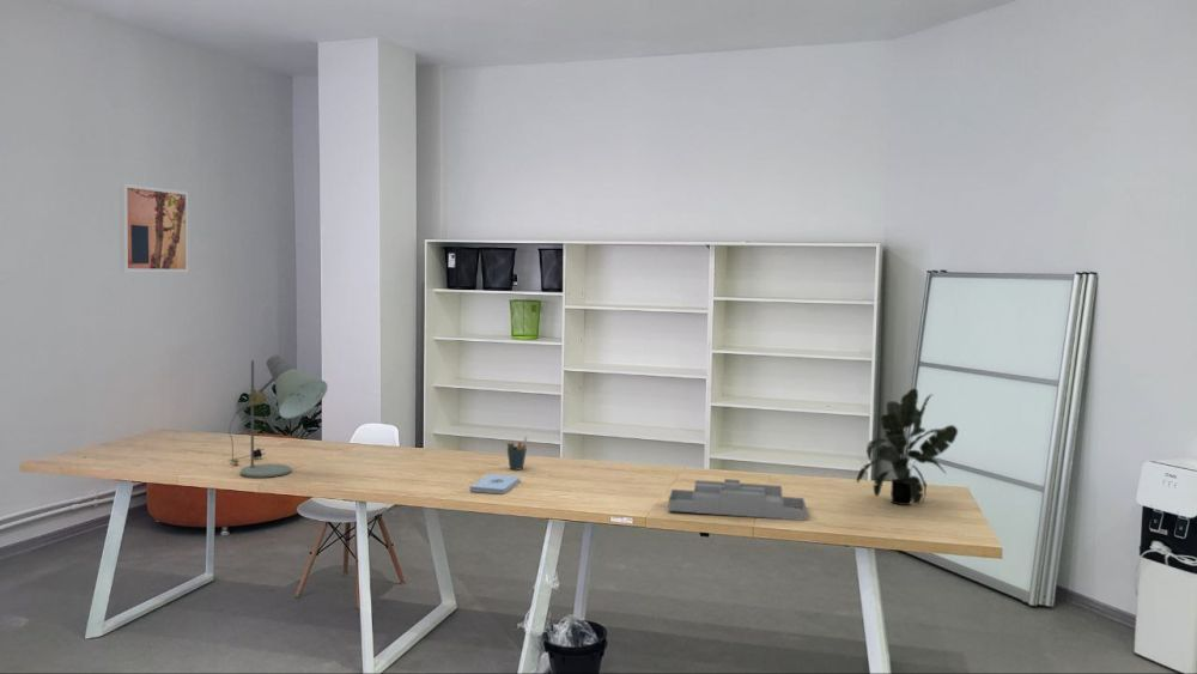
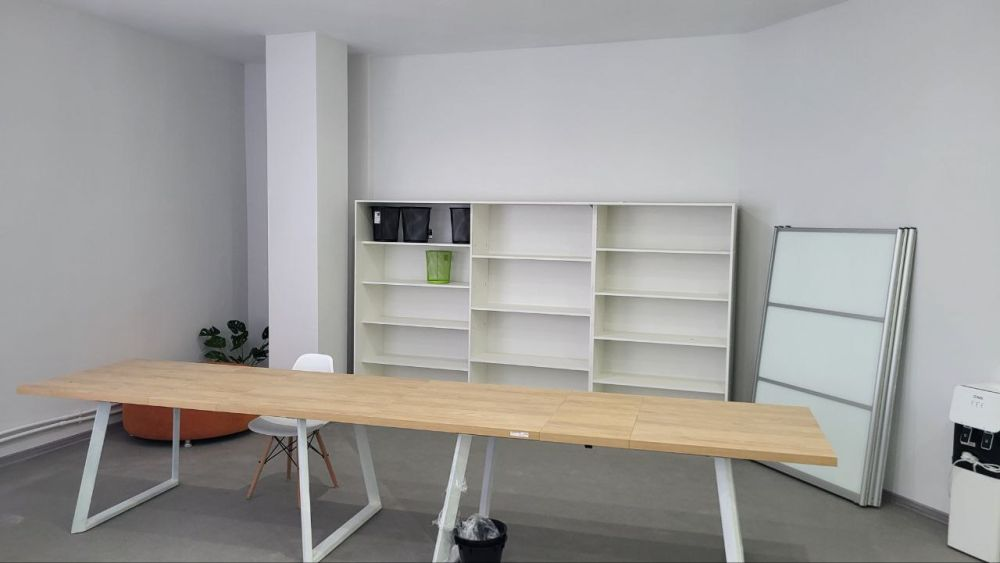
- desk lamp (279, 411)
- pen holder (516, 453)
- wall art (154, 230)
- notepad (496, 482)
- desk organizer (736, 496)
- potted plant (899, 445)
